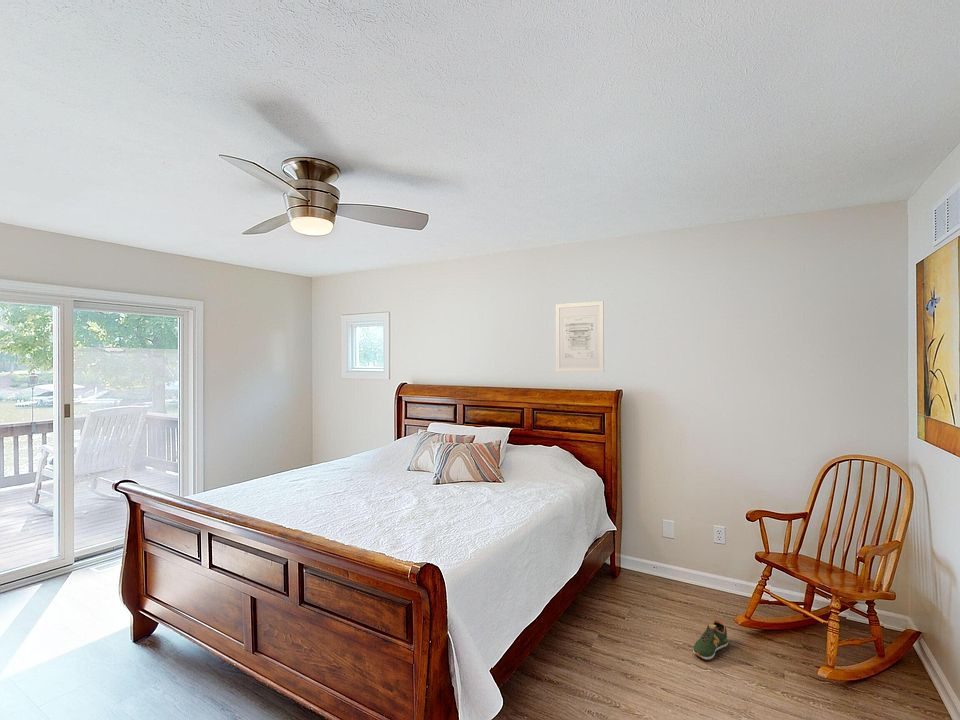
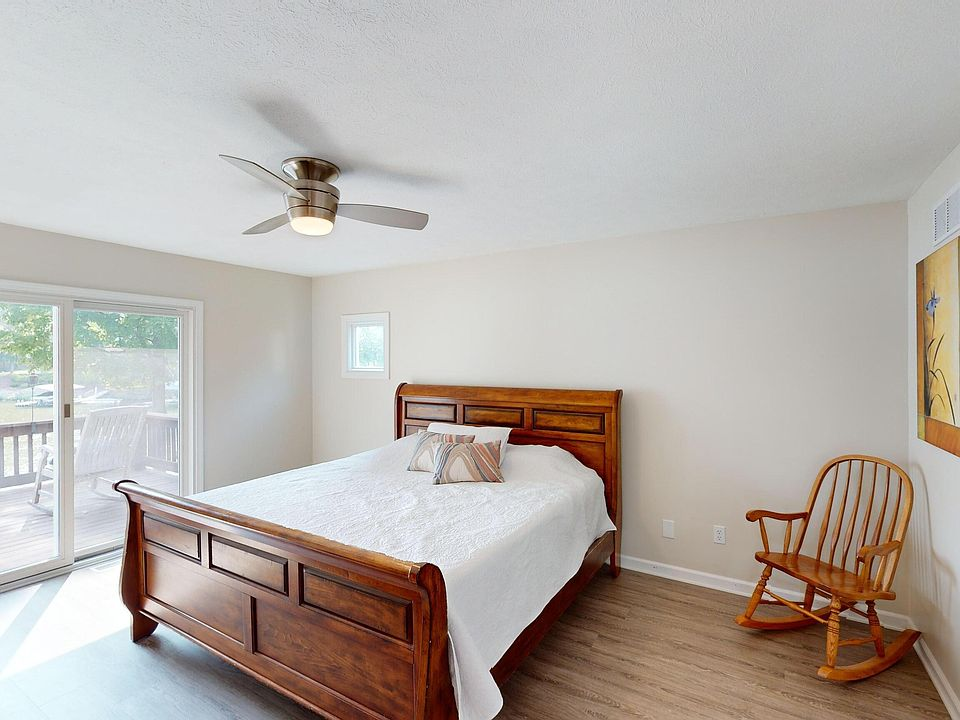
- wall art (579, 337)
- shoe (711, 638)
